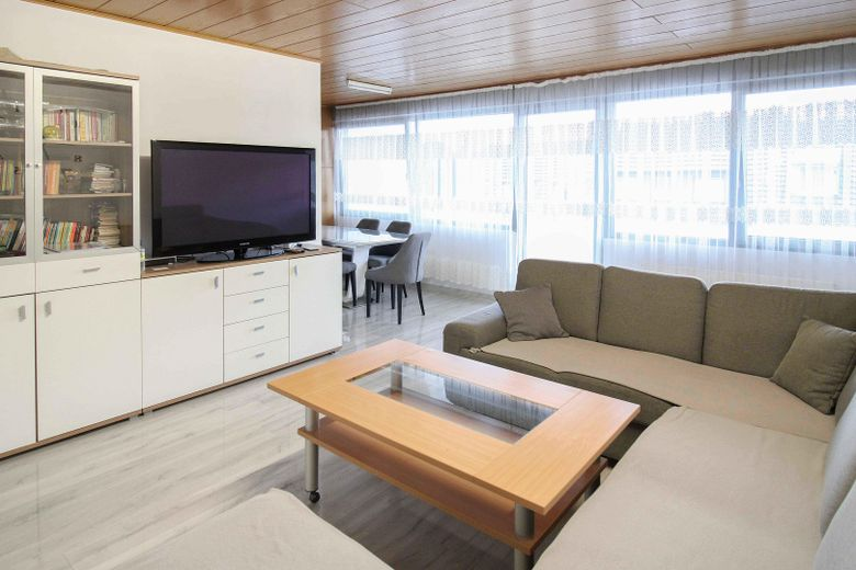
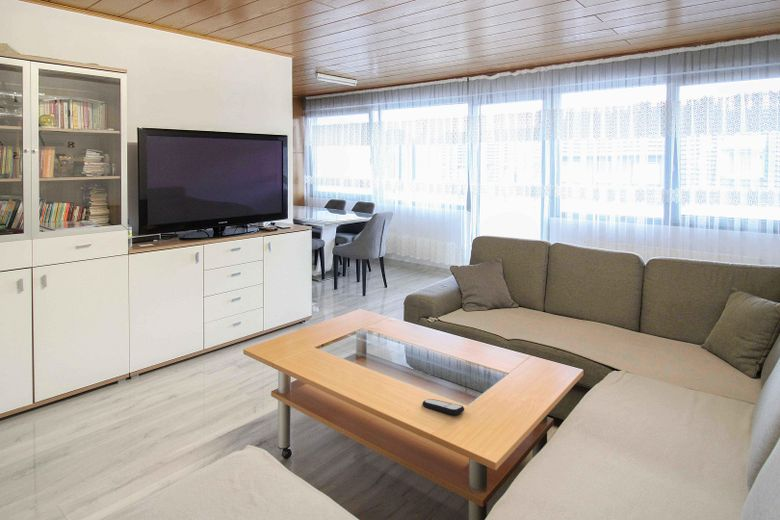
+ remote control (442, 406)
